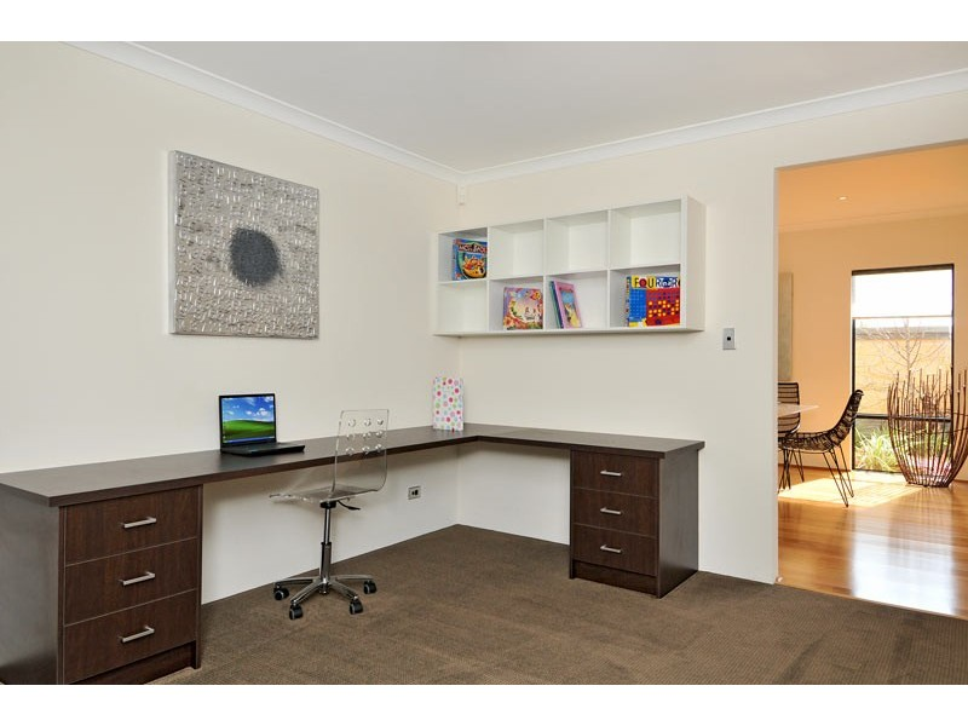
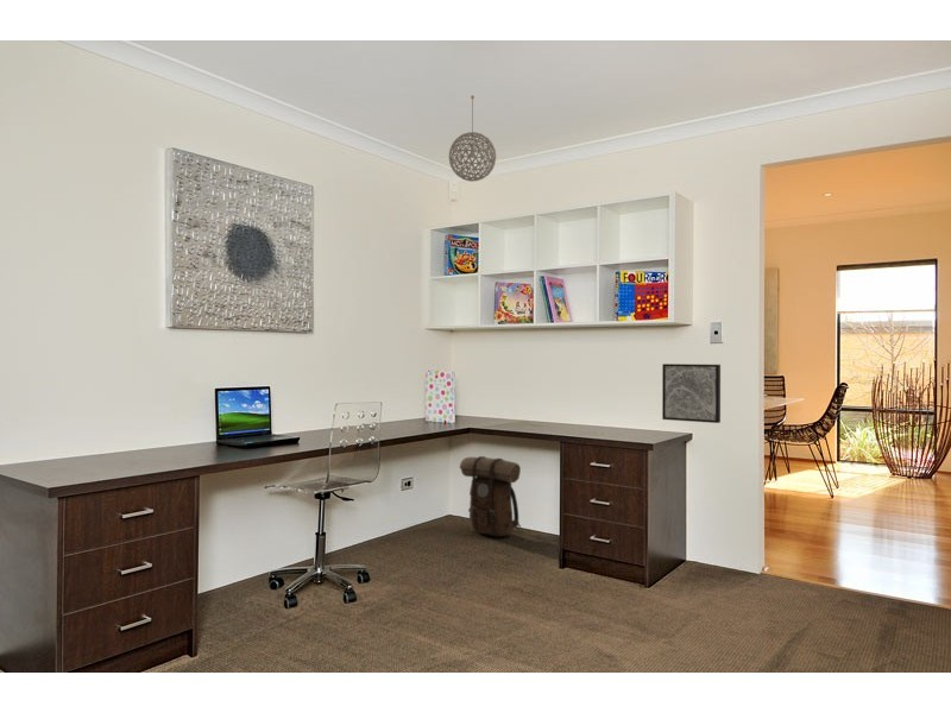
+ pendant light (472, 138)
+ backpack (496, 494)
+ wall art (691, 392)
